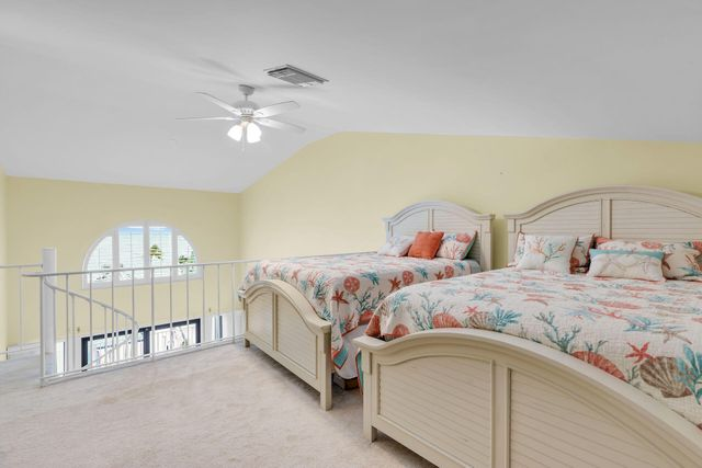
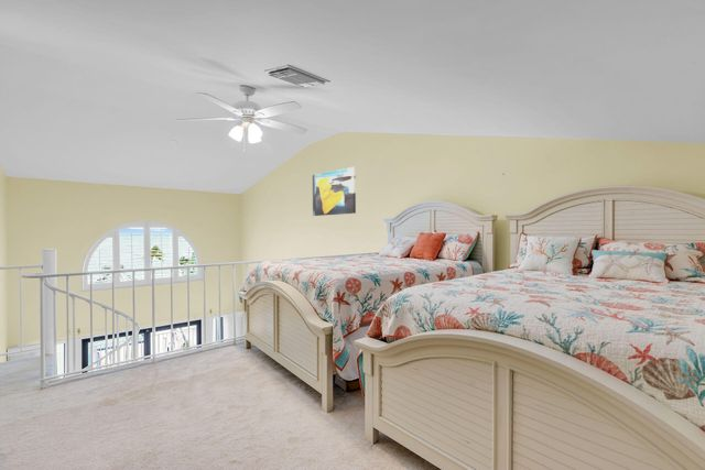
+ wall art (333, 193)
